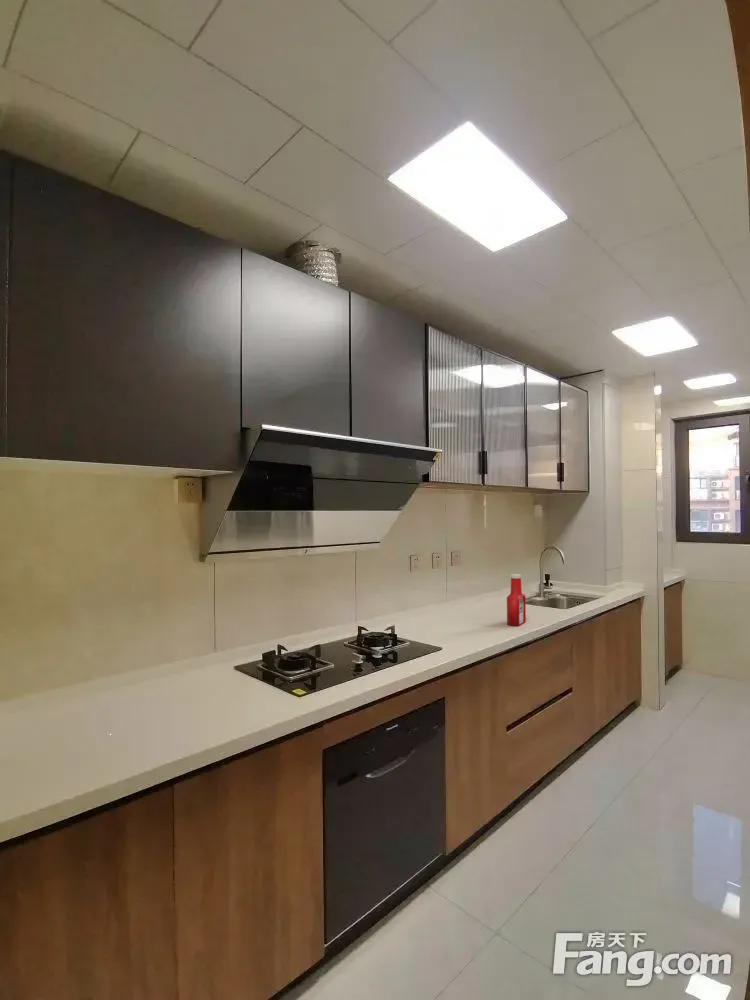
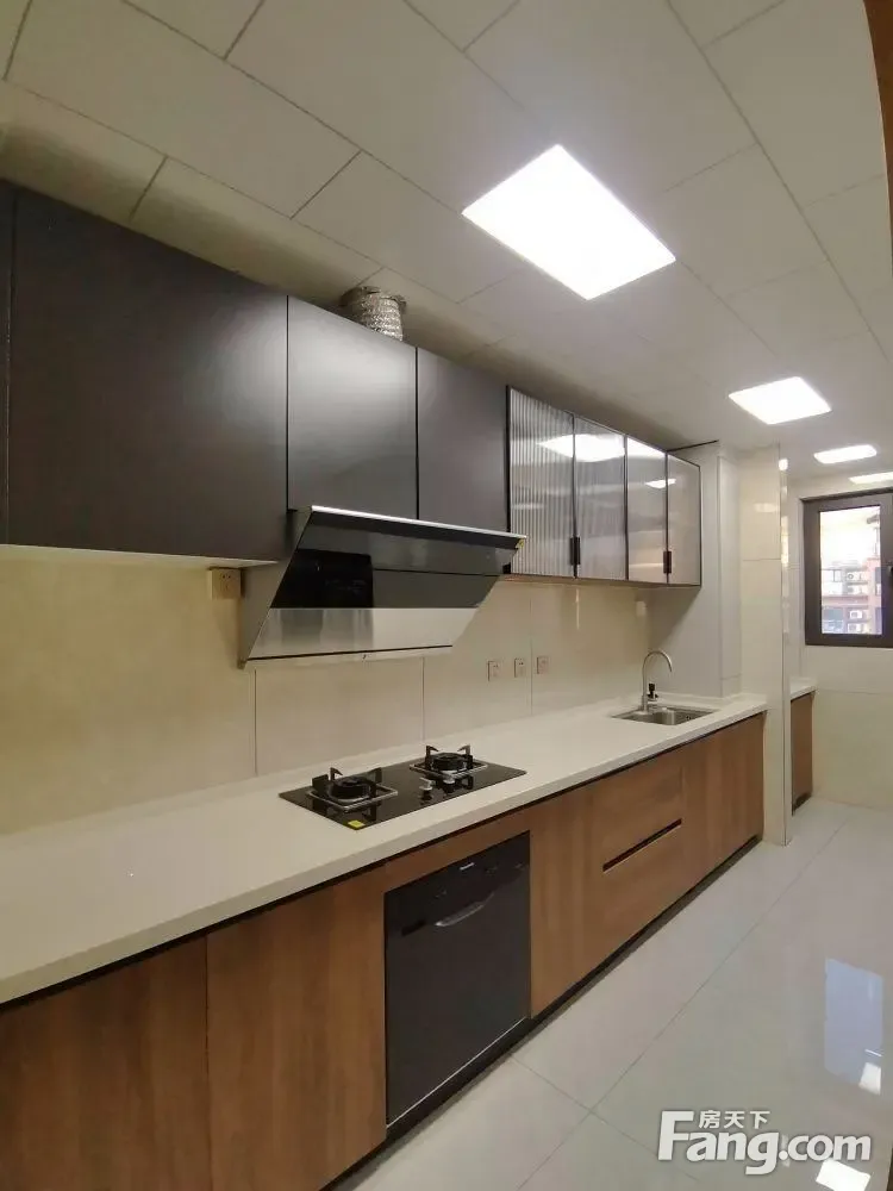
- soap bottle (516, 598)
